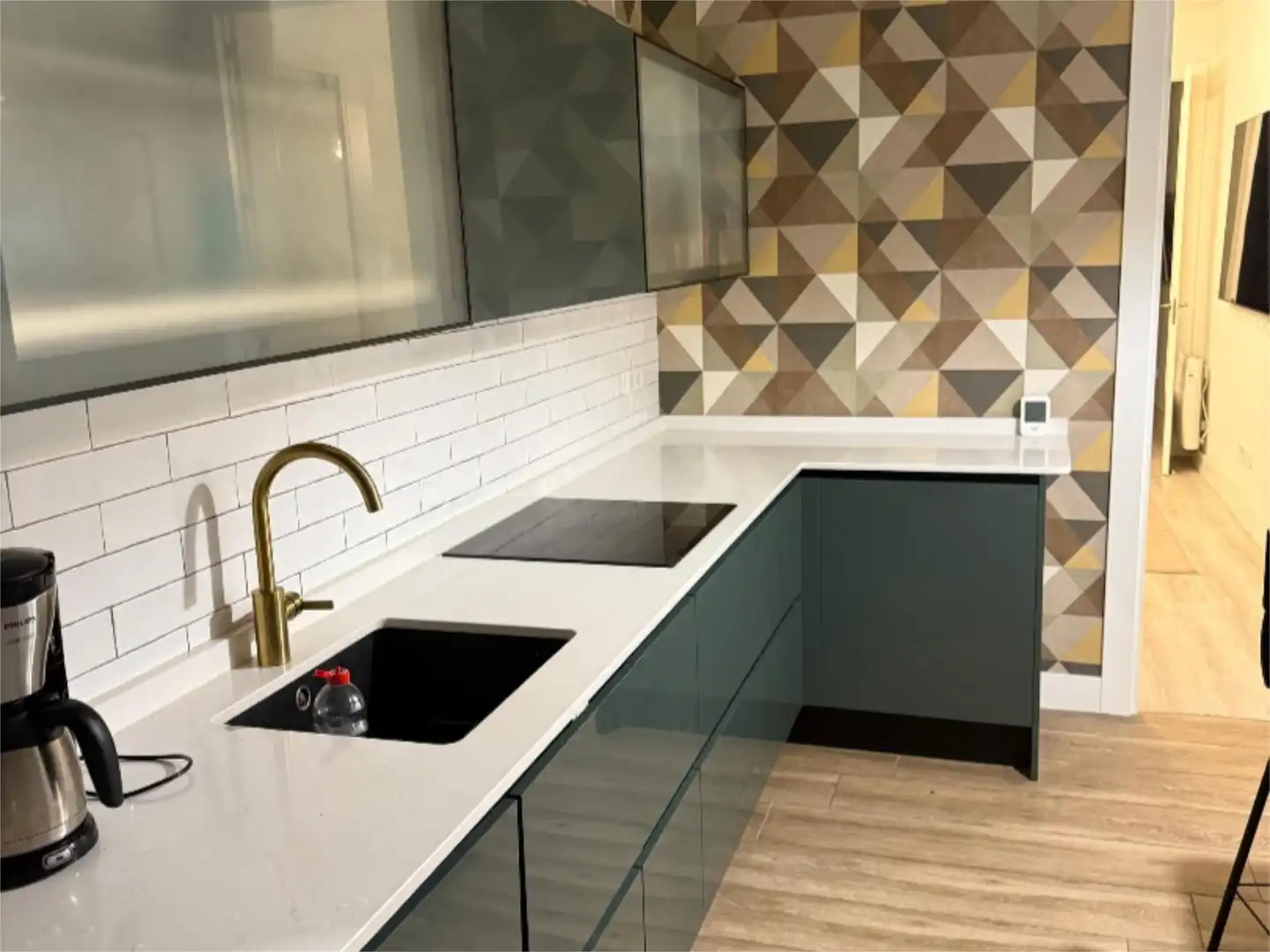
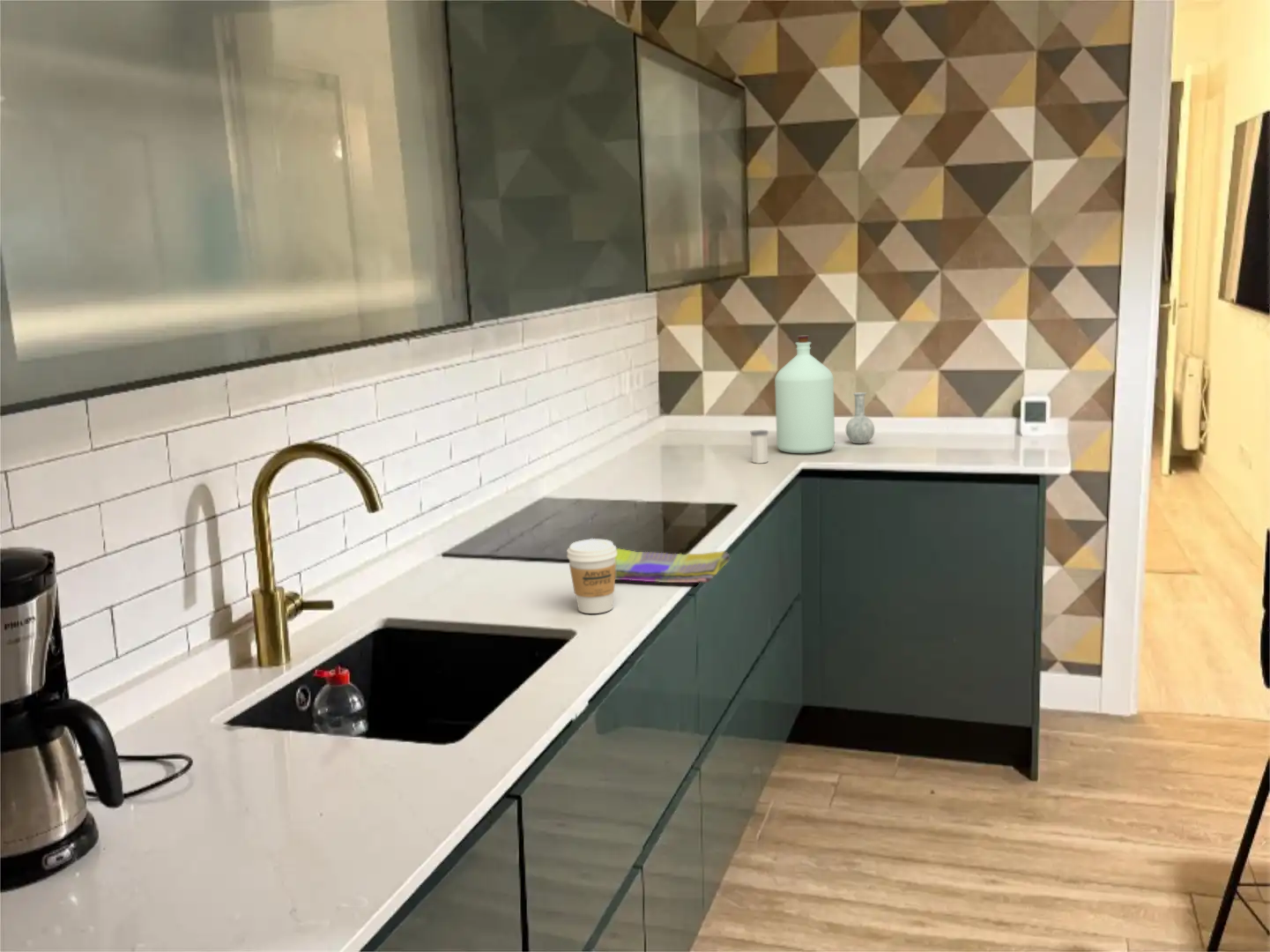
+ dish towel (664, 564)
+ coffee cup (593, 576)
+ salt shaker (759, 446)
+ bottle (827, 390)
